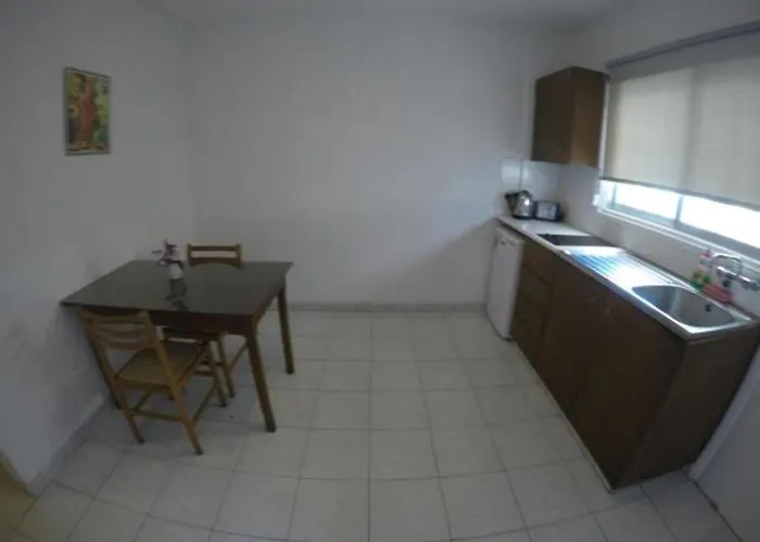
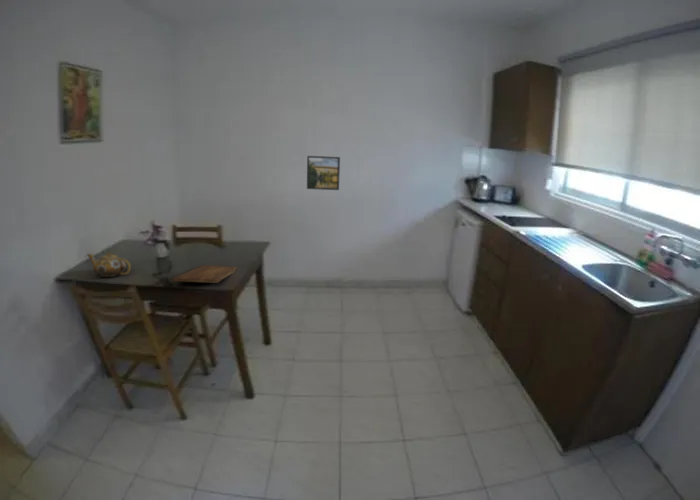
+ cutting board (213, 270)
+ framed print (323, 173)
+ teapot (109, 263)
